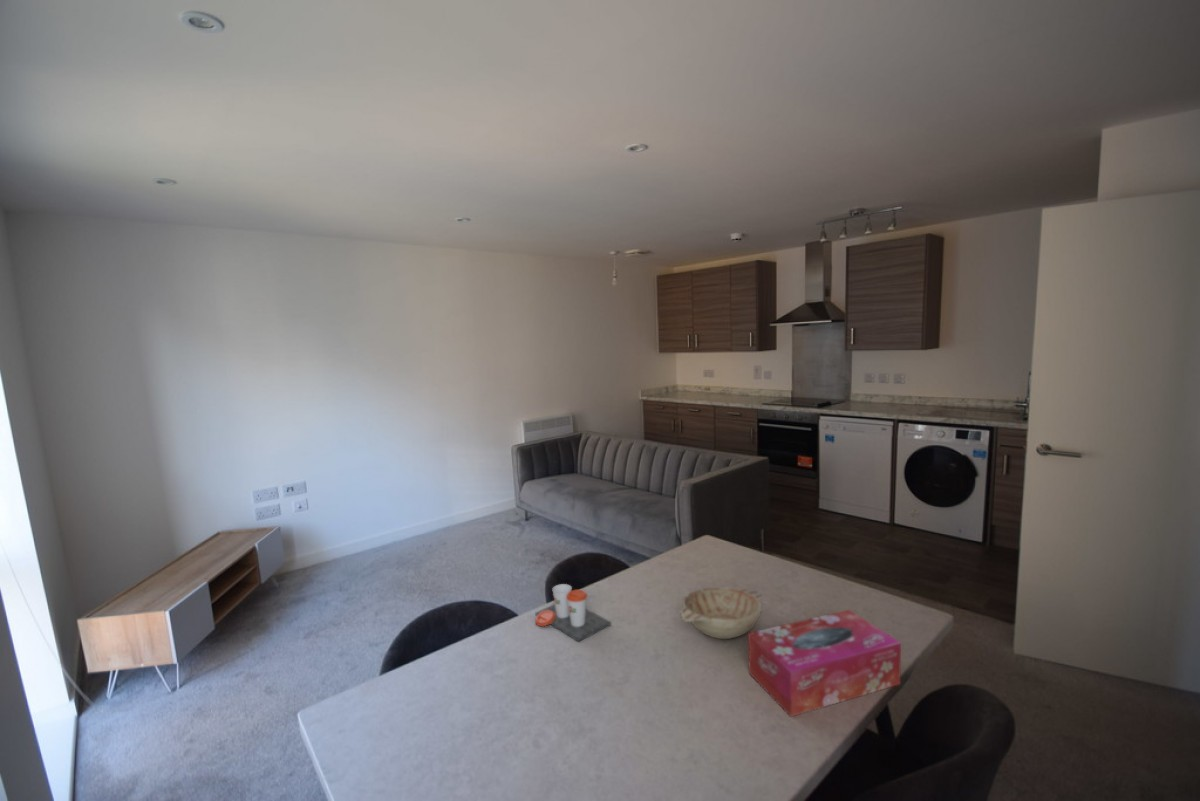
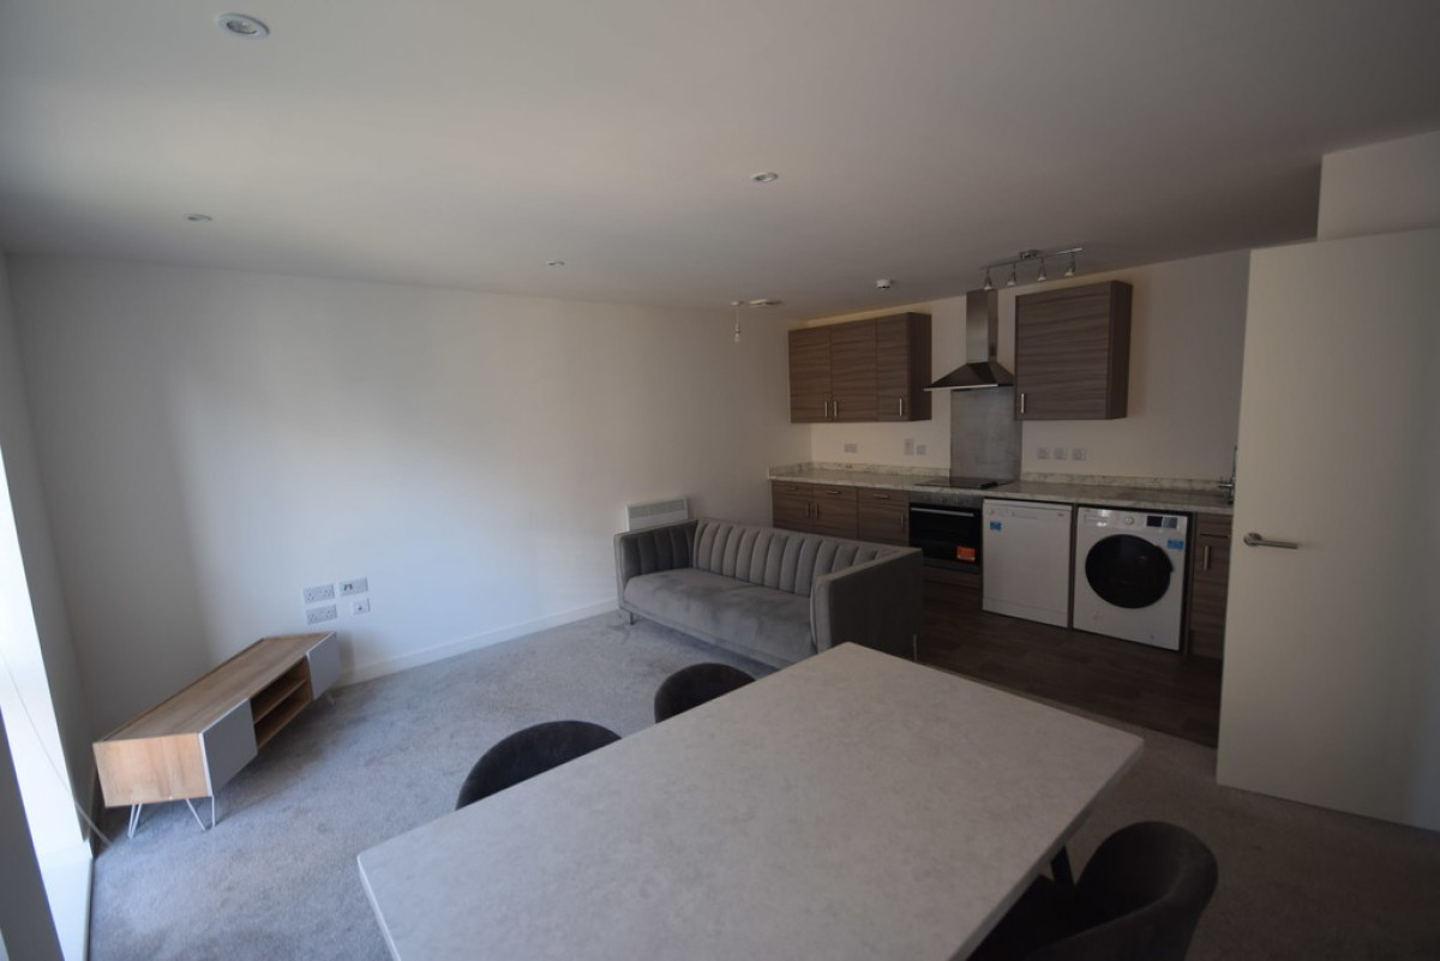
- tissue box (822, 658)
- cup (567, 606)
- decorative bowl (722, 615)
